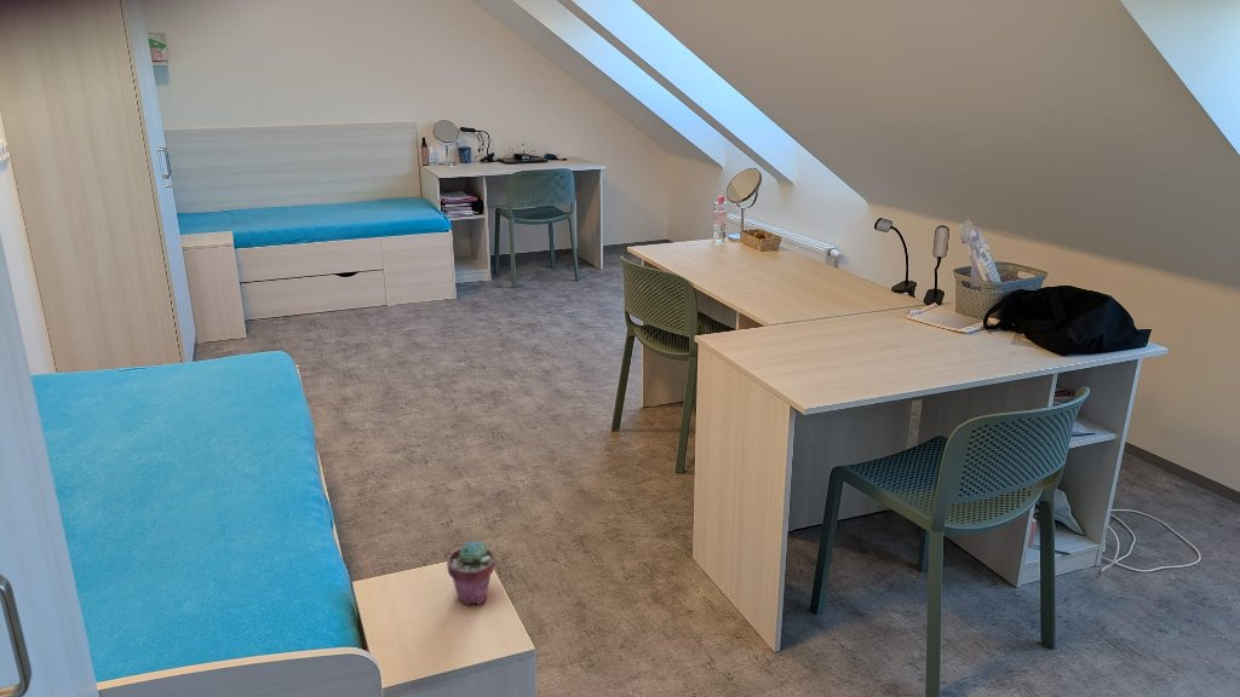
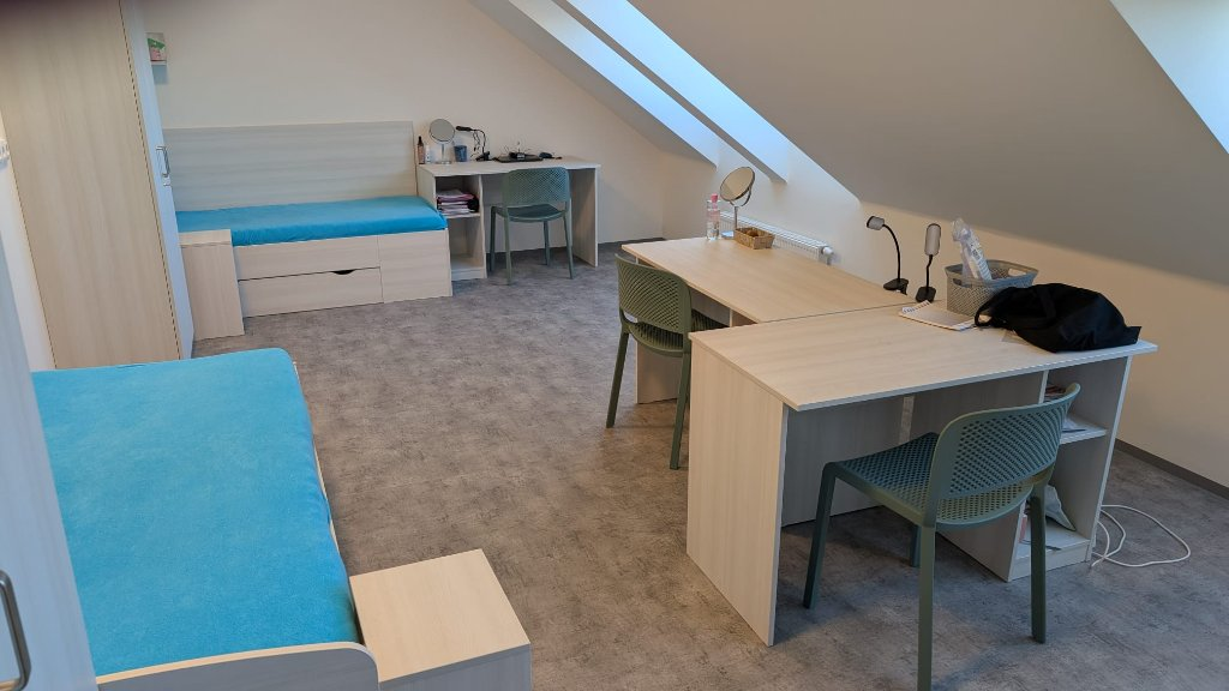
- potted succulent (471, 569)
